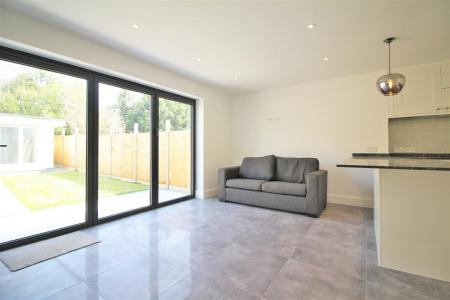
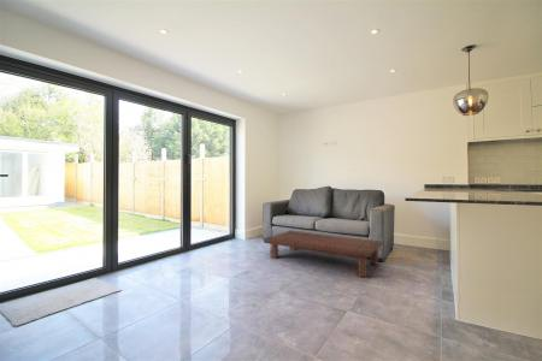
+ coffee table (322, 249)
